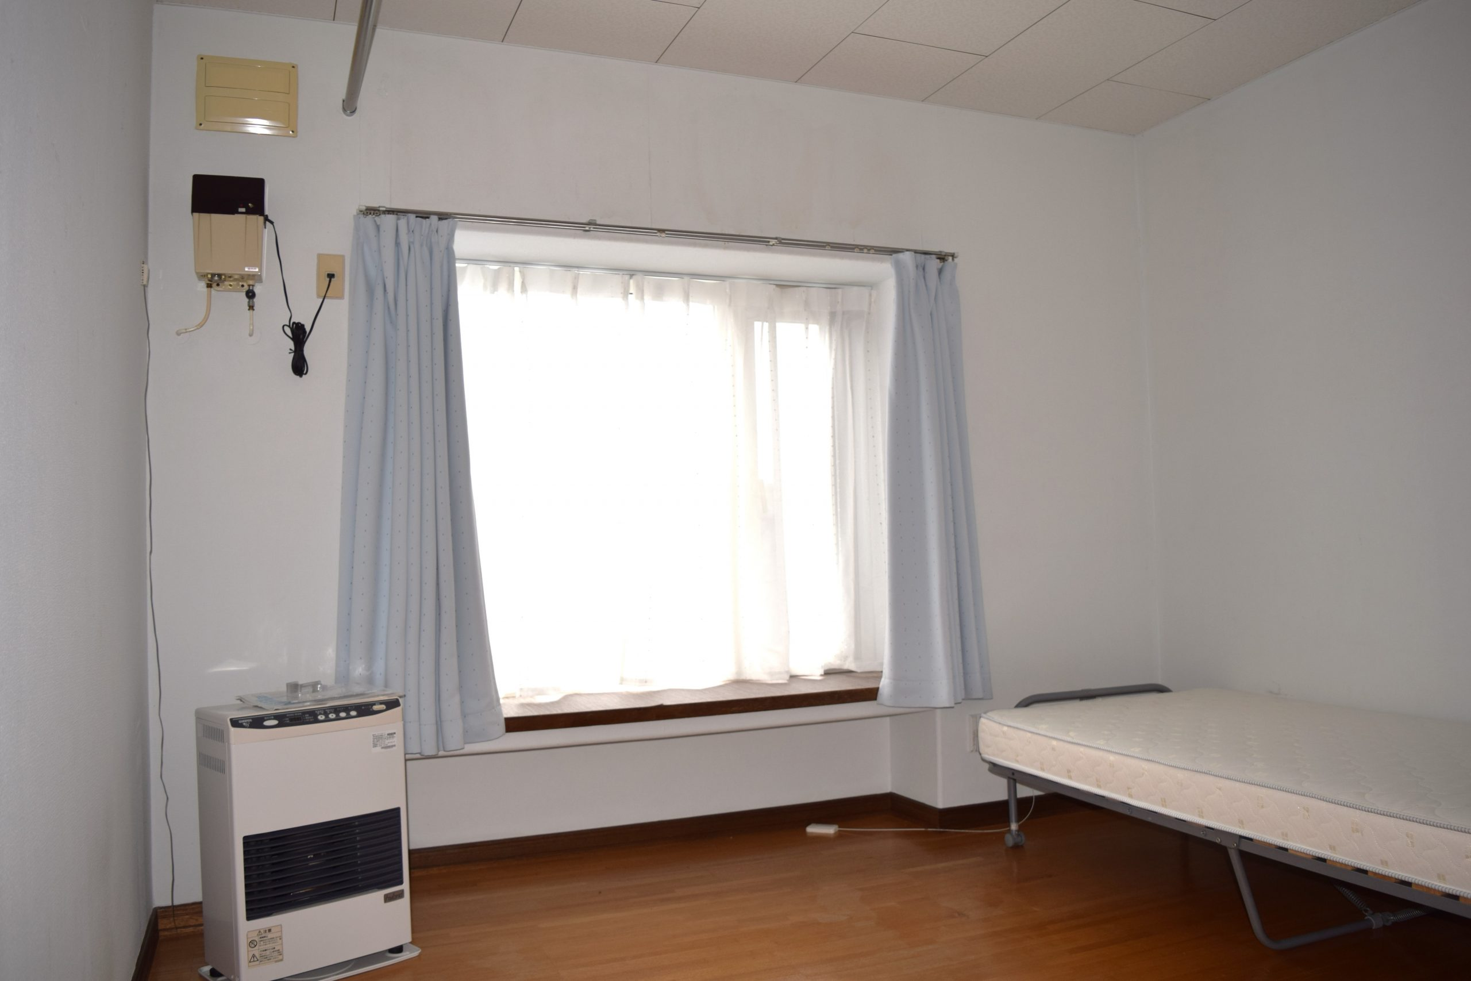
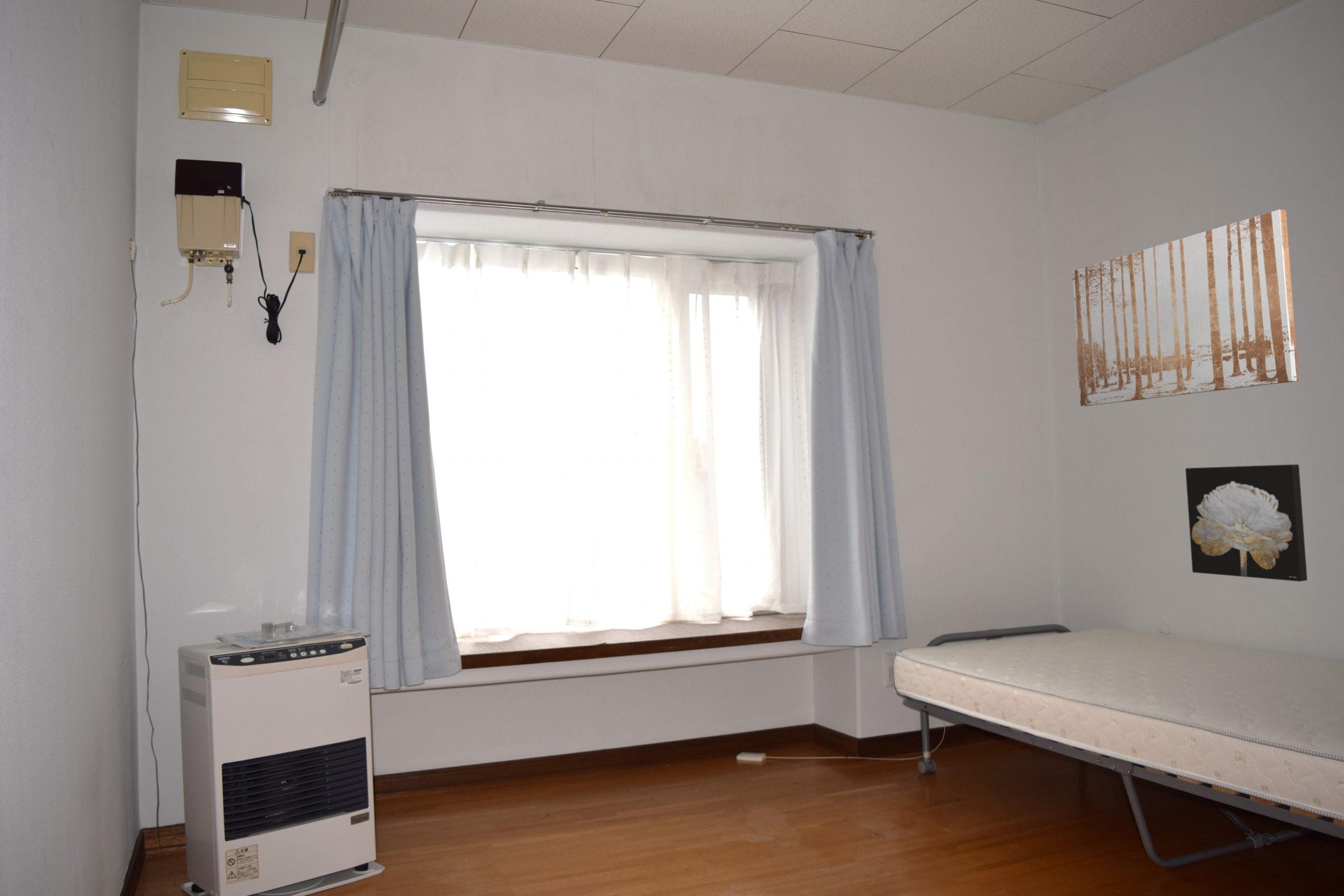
+ wall art (1171, 319)
+ wall art (1243, 521)
